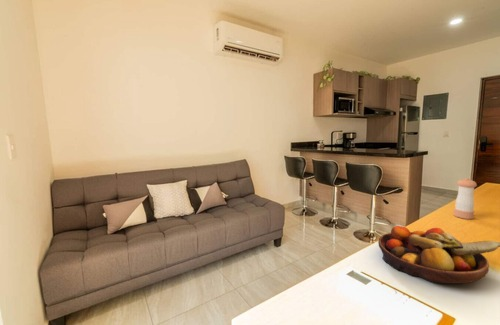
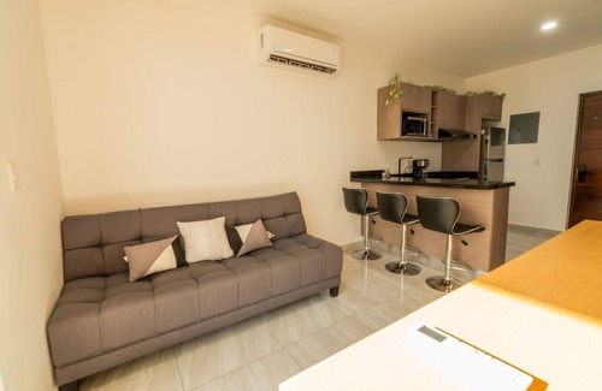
- pepper shaker (465, 197)
- fruit bowl (428, 245)
